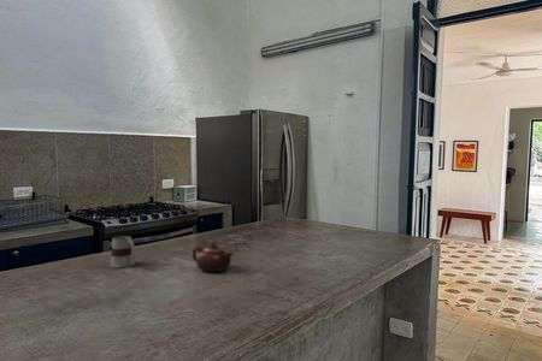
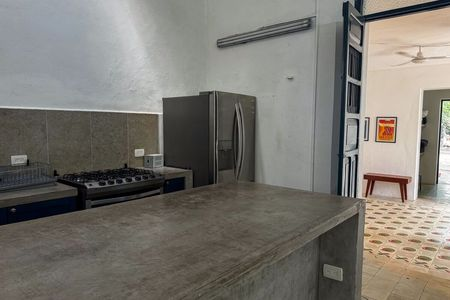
- teapot (212, 255)
- mug (124, 251)
